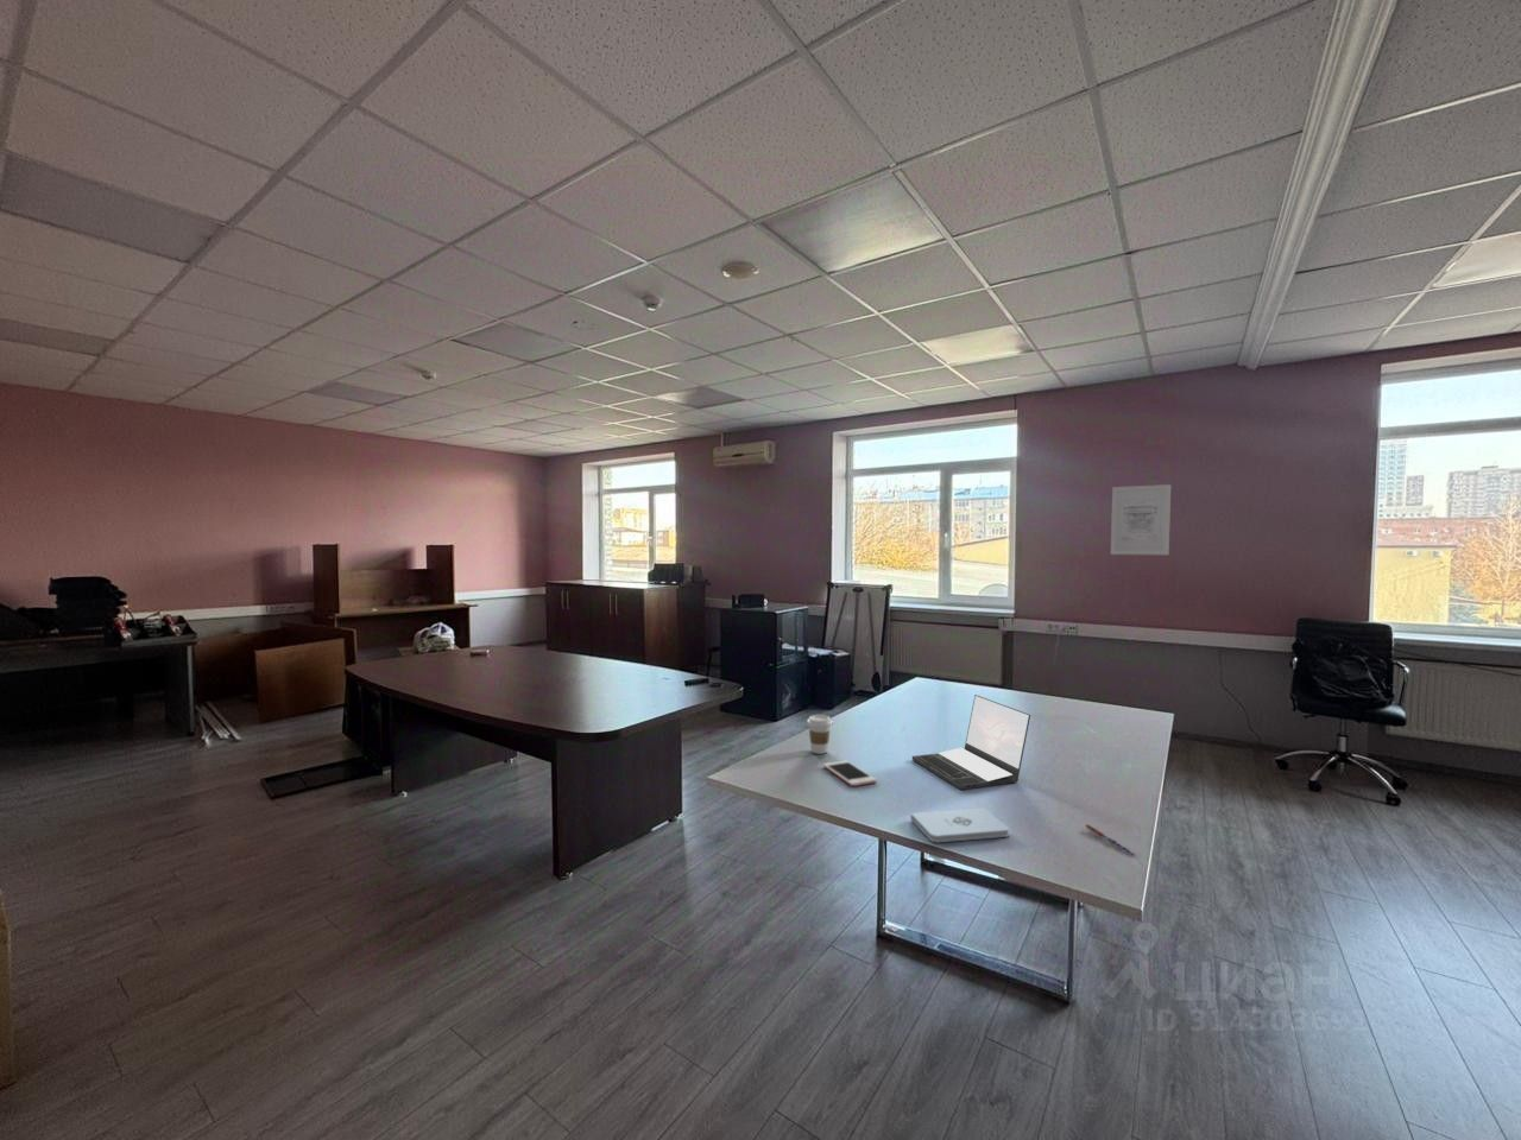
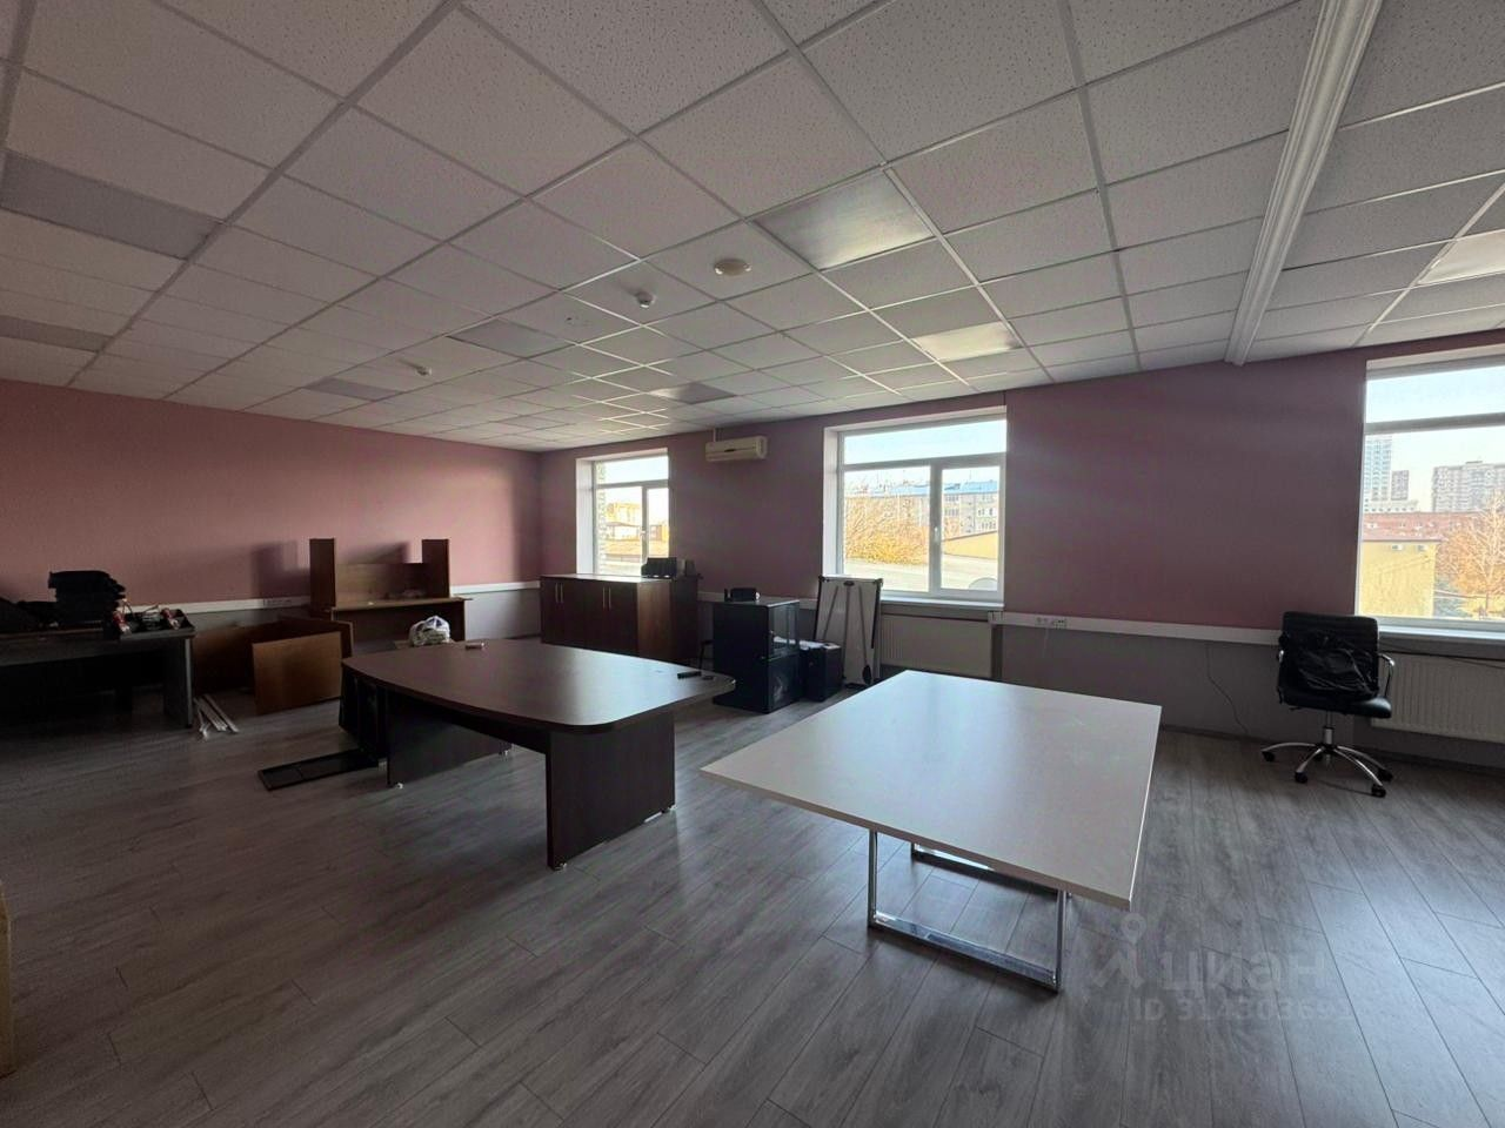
- pen (1109, 838)
- laptop (969, 738)
- notepad (959, 824)
- cell phone (848, 772)
- wall art (1140, 520)
- coffee cup (819, 734)
